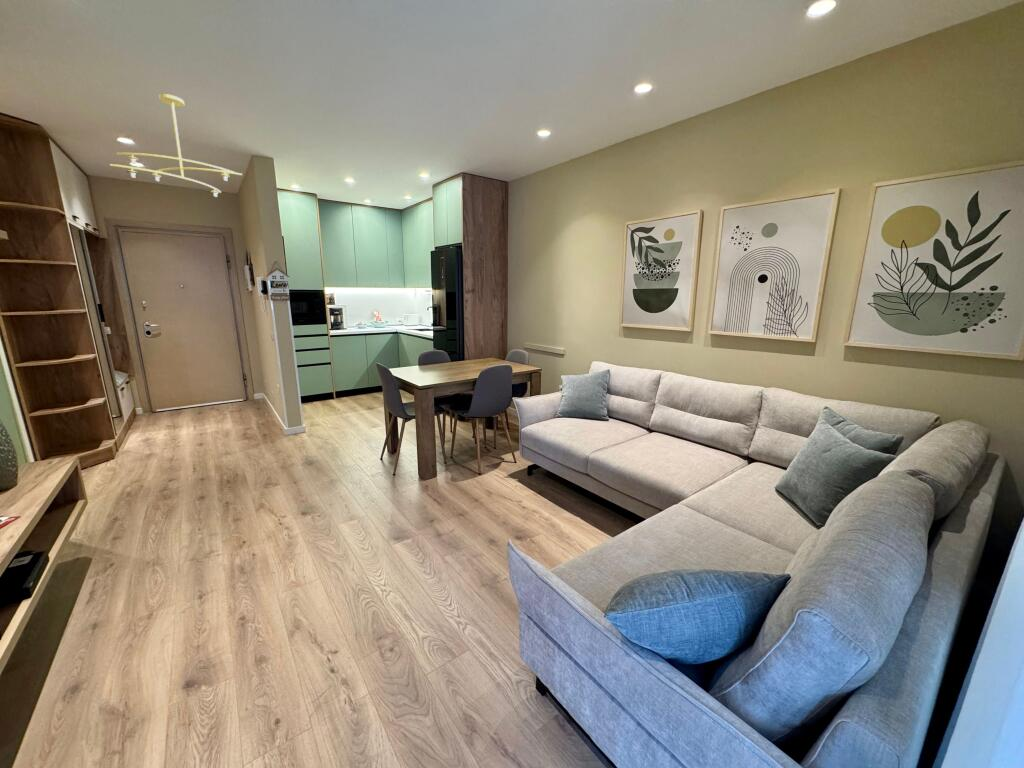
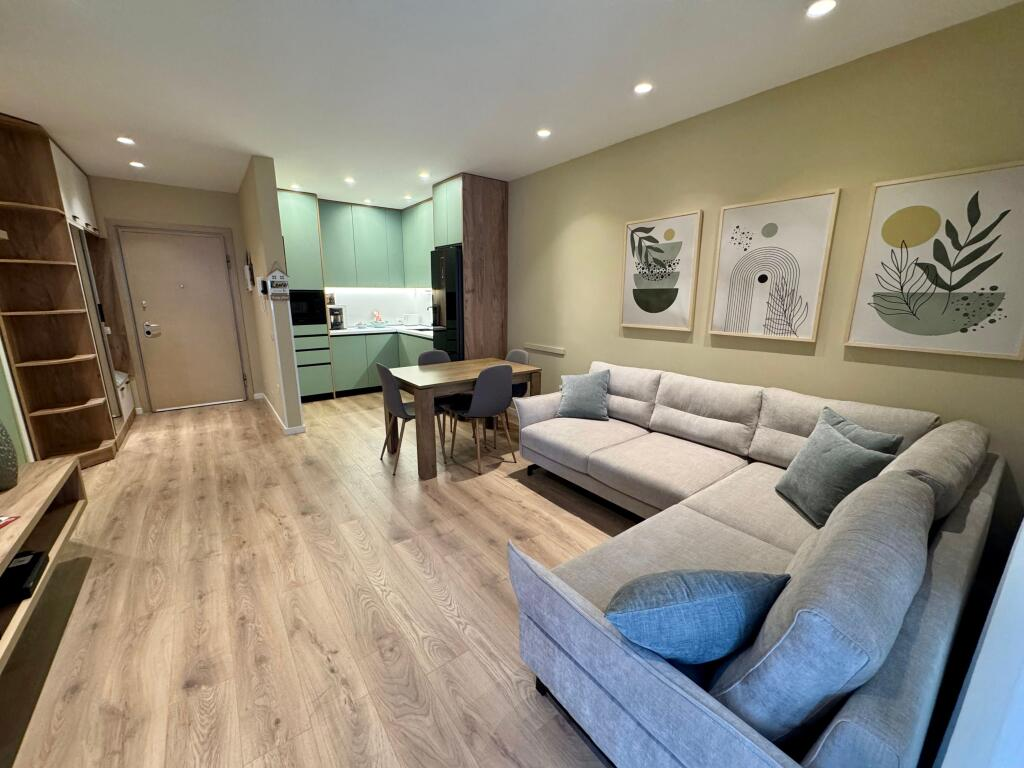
- ceiling light fixture (177, 147)
